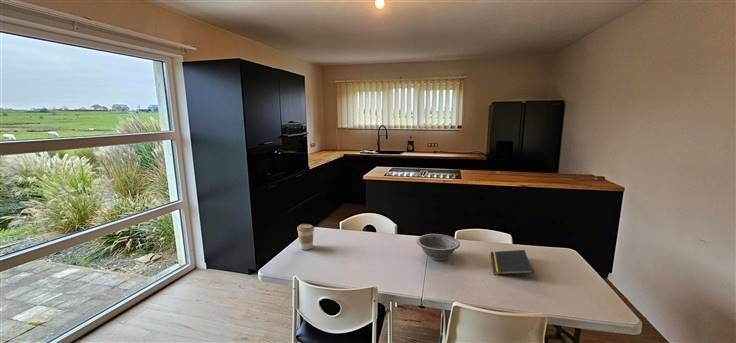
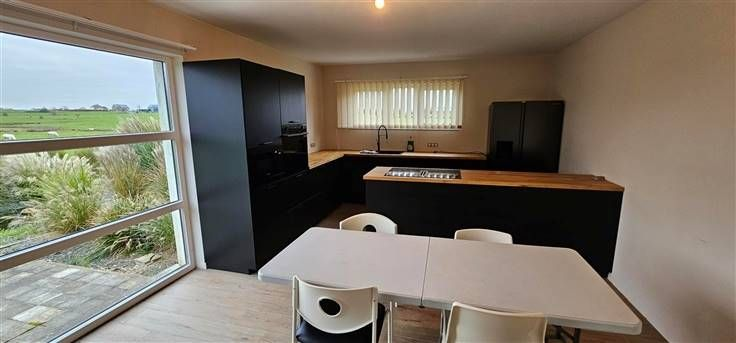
- coffee cup (306, 236)
- notepad (509, 261)
- decorative bowl (437, 249)
